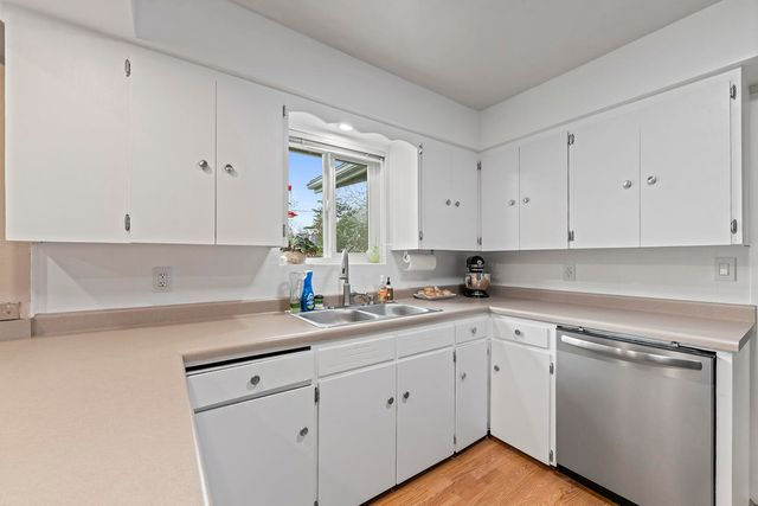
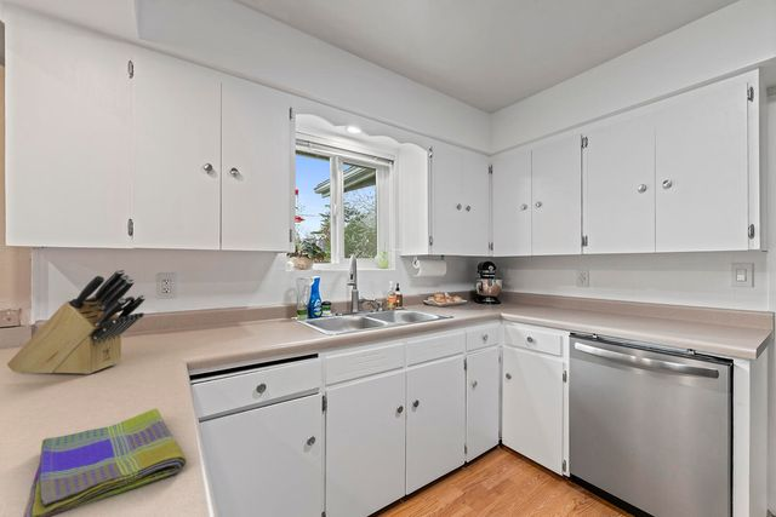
+ dish towel (110, 452)
+ knife block (80, 318)
